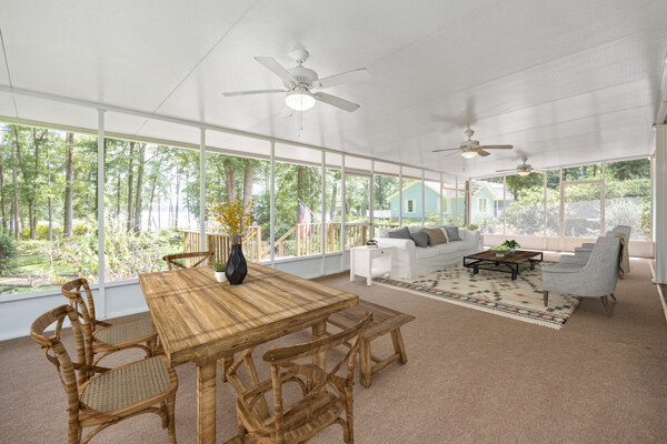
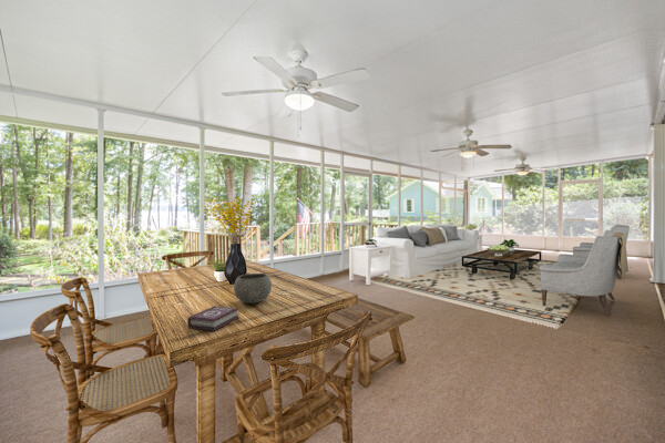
+ bowl (253, 288)
+ book (214, 317)
